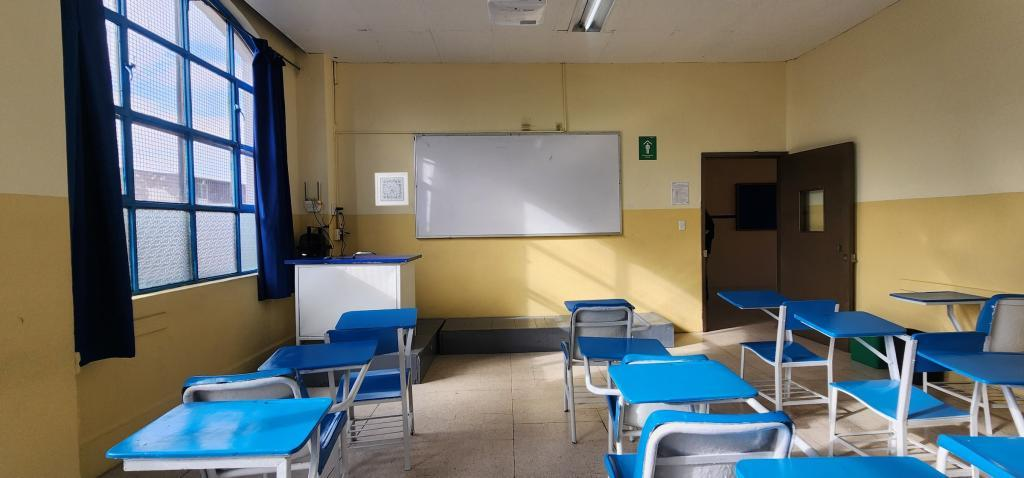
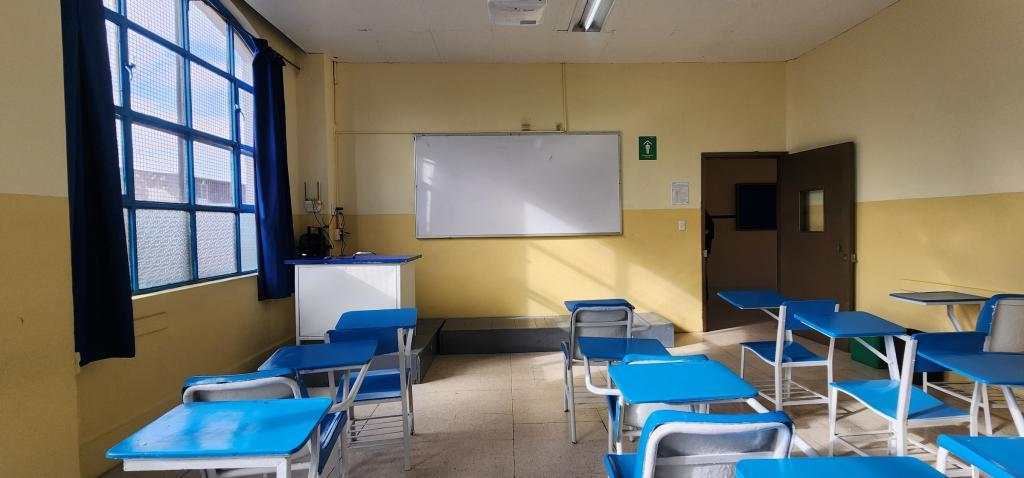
- wall art (391, 189)
